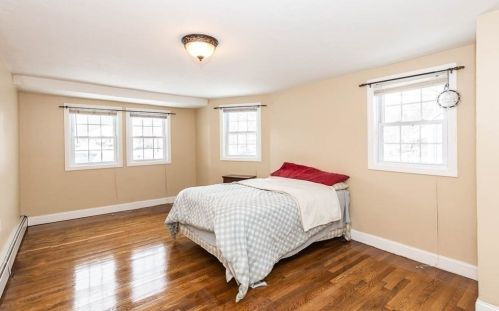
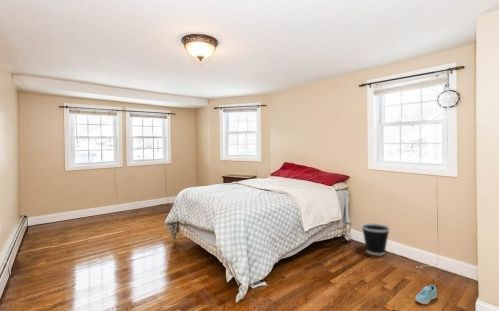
+ sneaker (425, 292)
+ wastebasket (375, 239)
